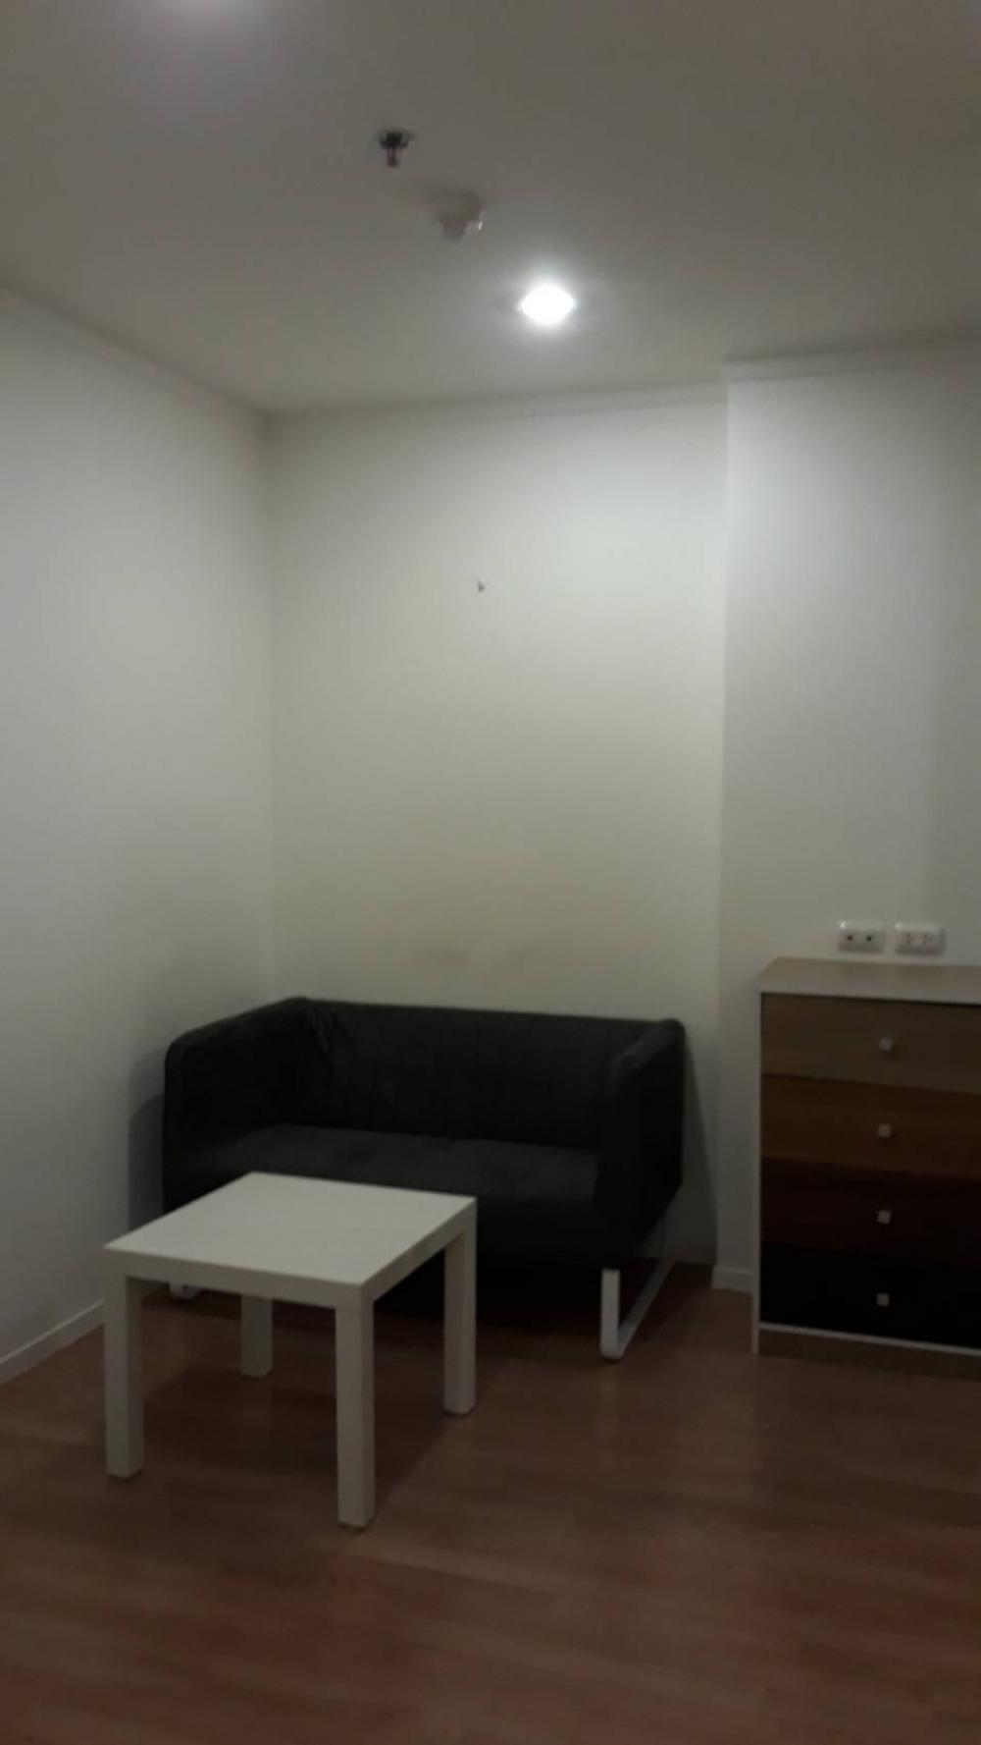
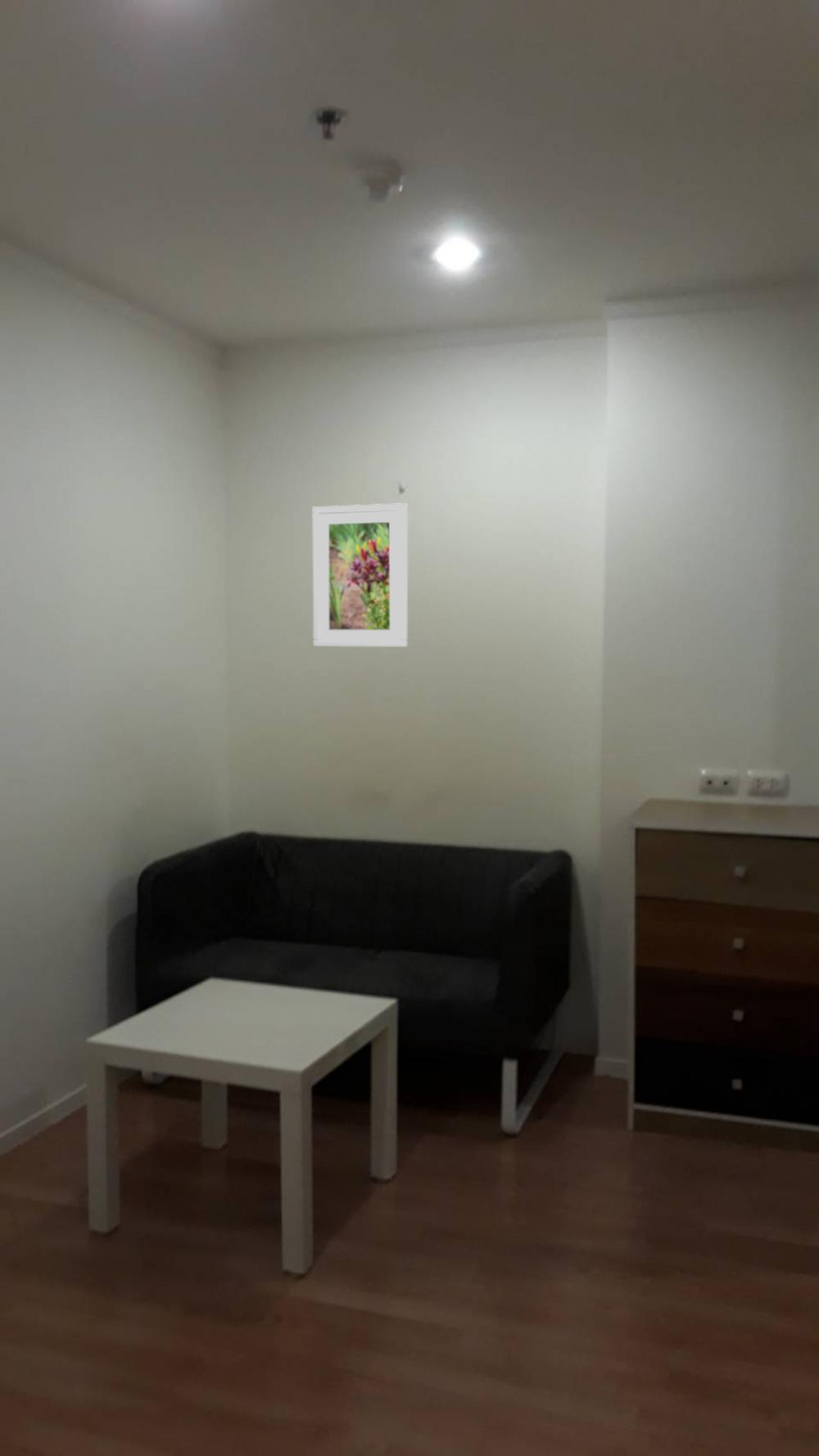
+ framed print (360, 576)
